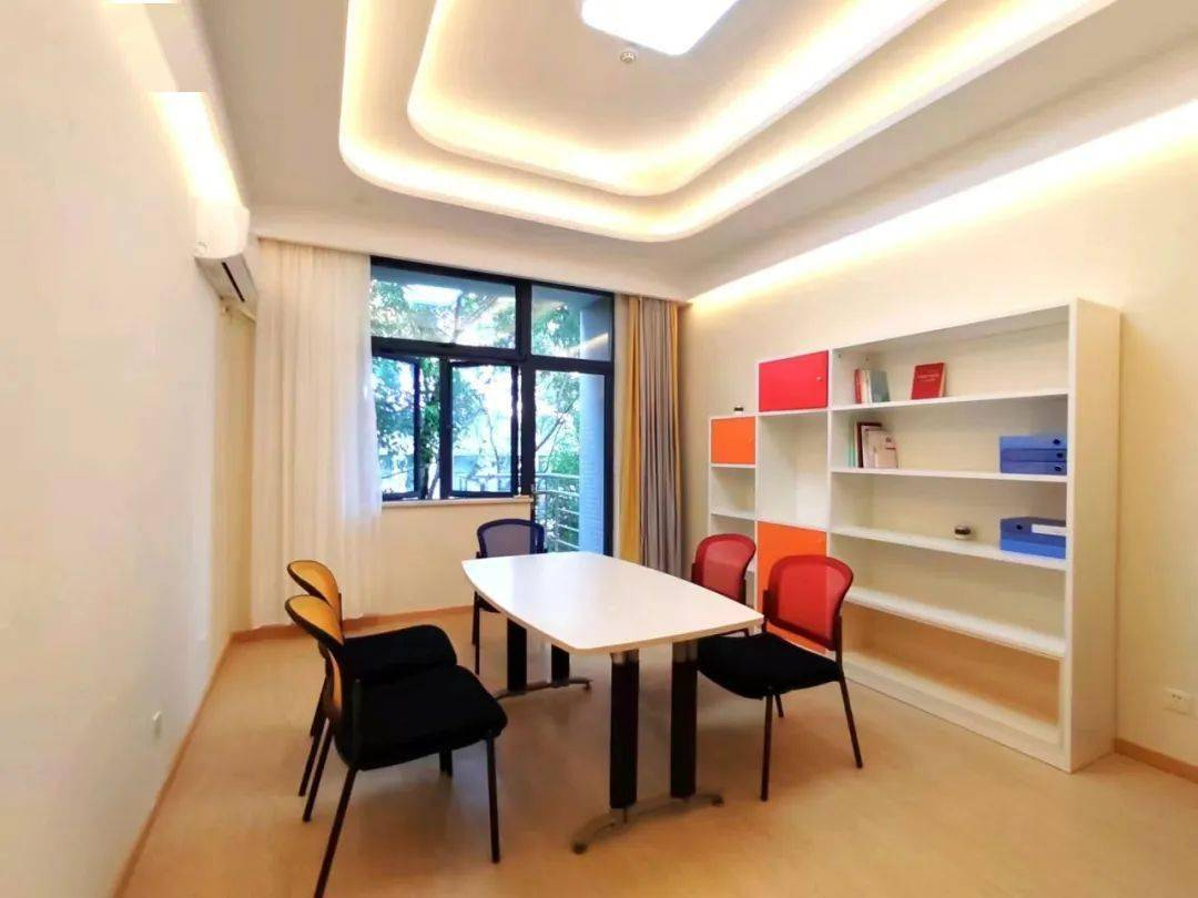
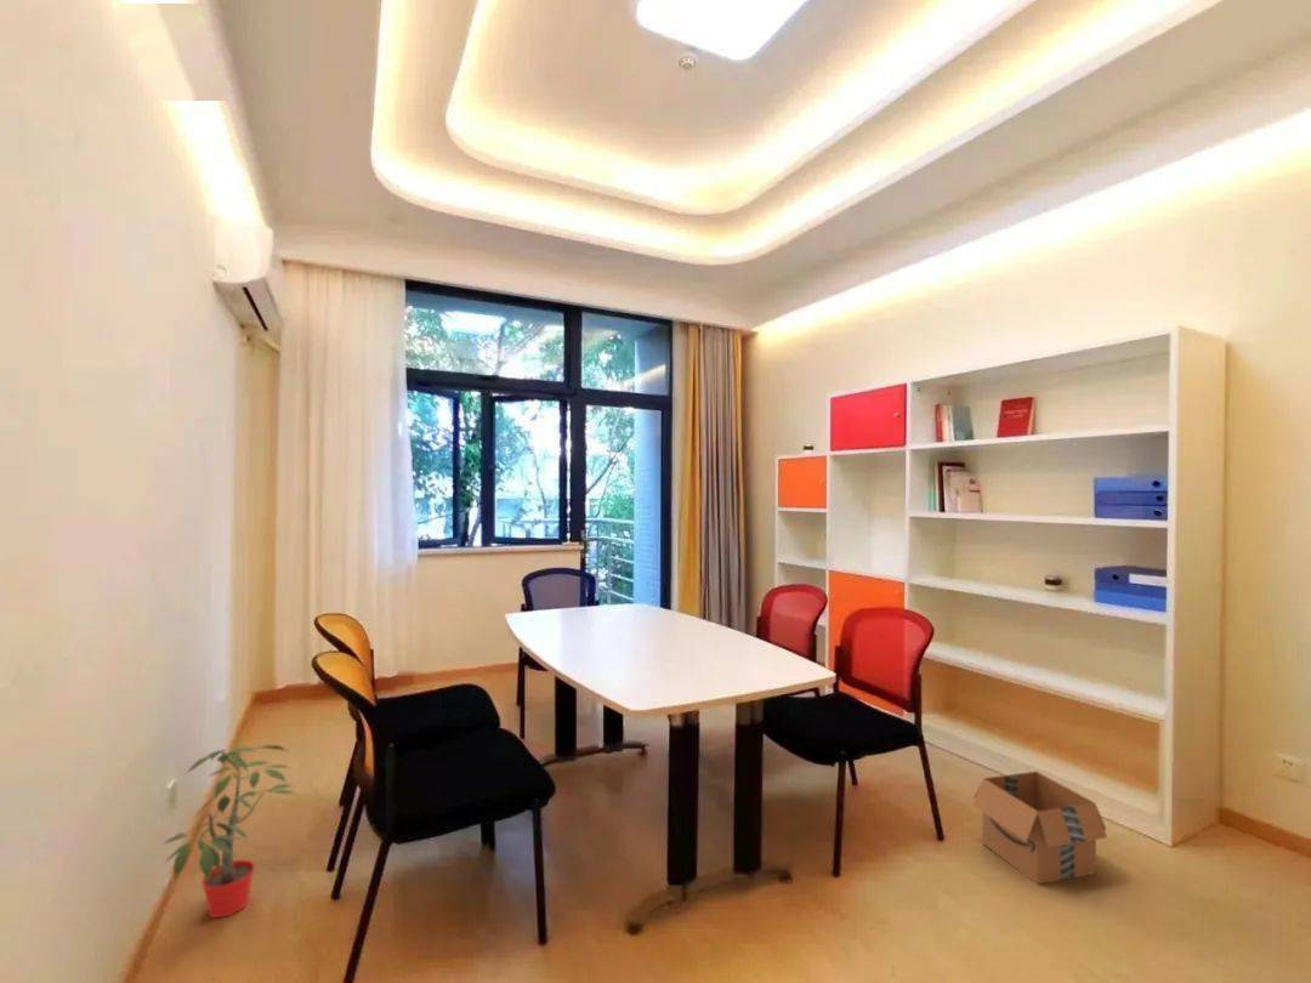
+ cardboard box (1035, 823)
+ potted plant (237, 826)
